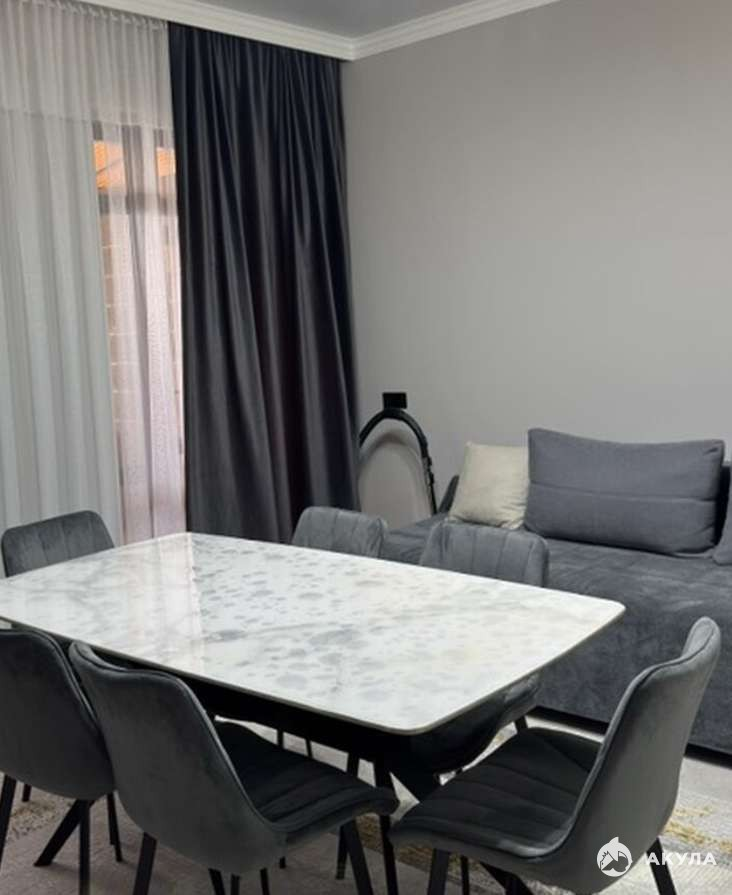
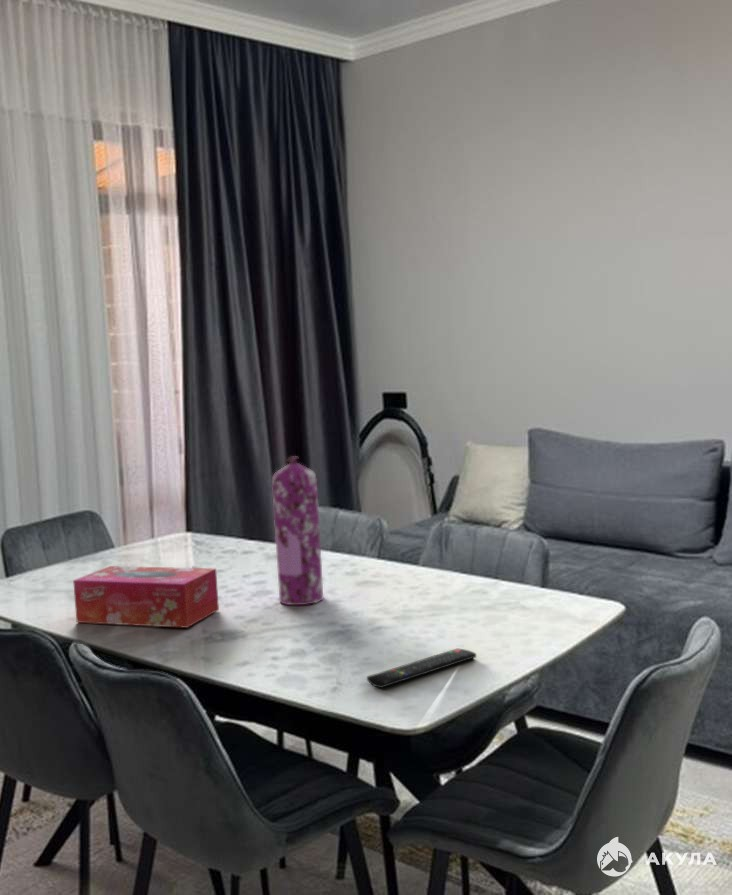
+ gas cylinder (297, 528)
+ remote control (424, 667)
+ tissue box (146, 595)
